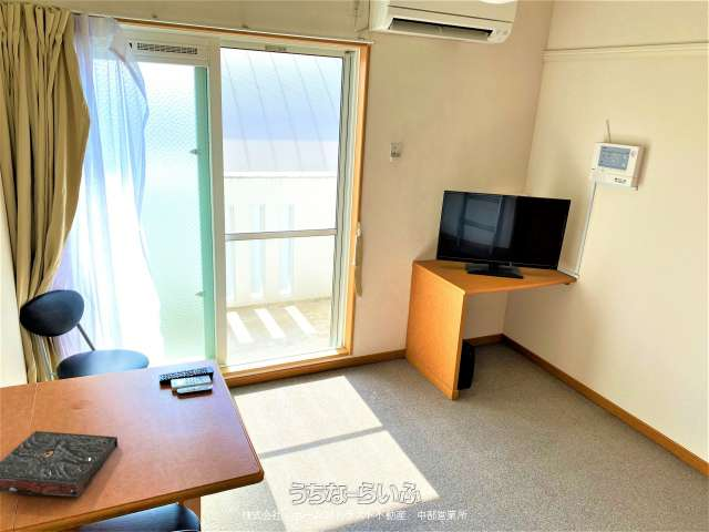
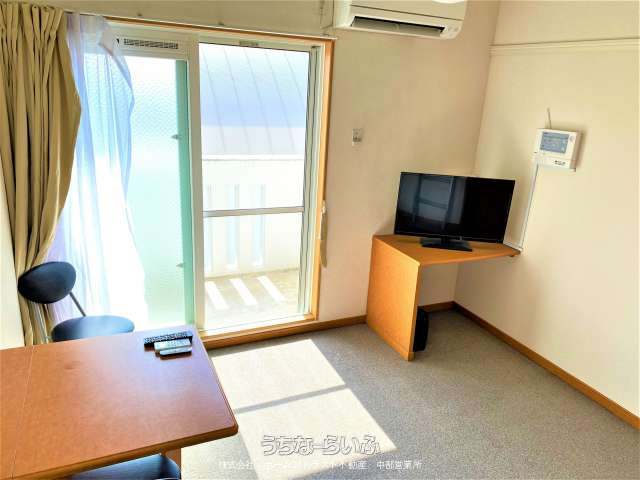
- book (54, 460)
